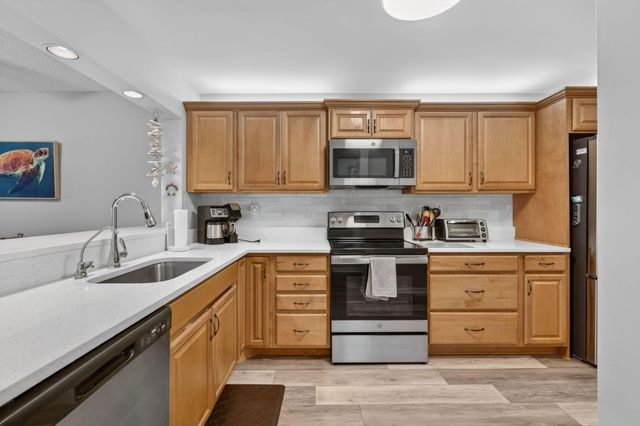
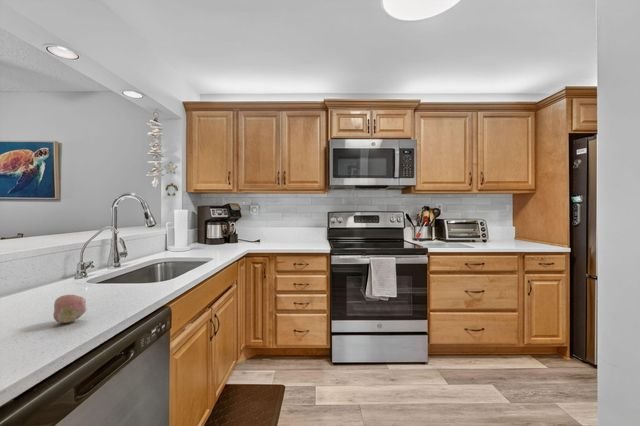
+ fruit (70, 308)
